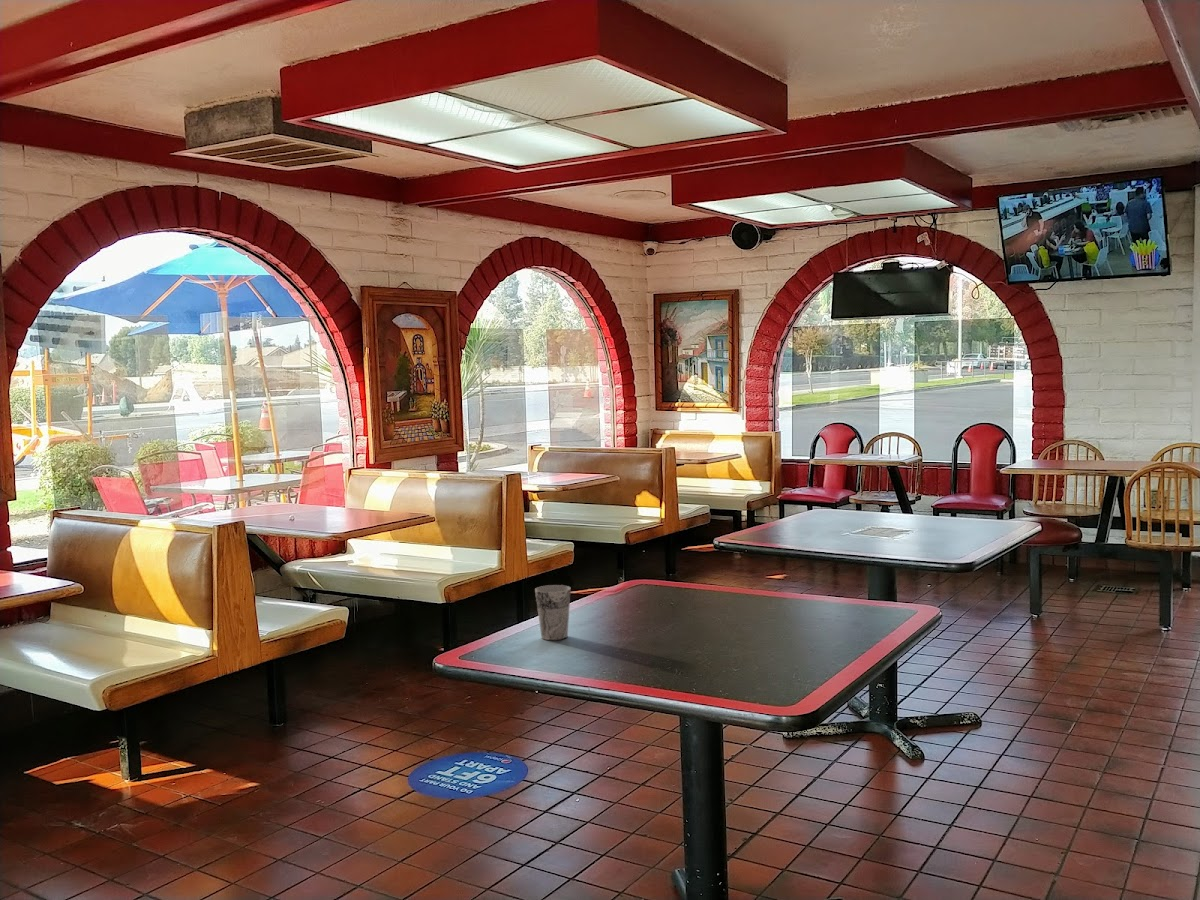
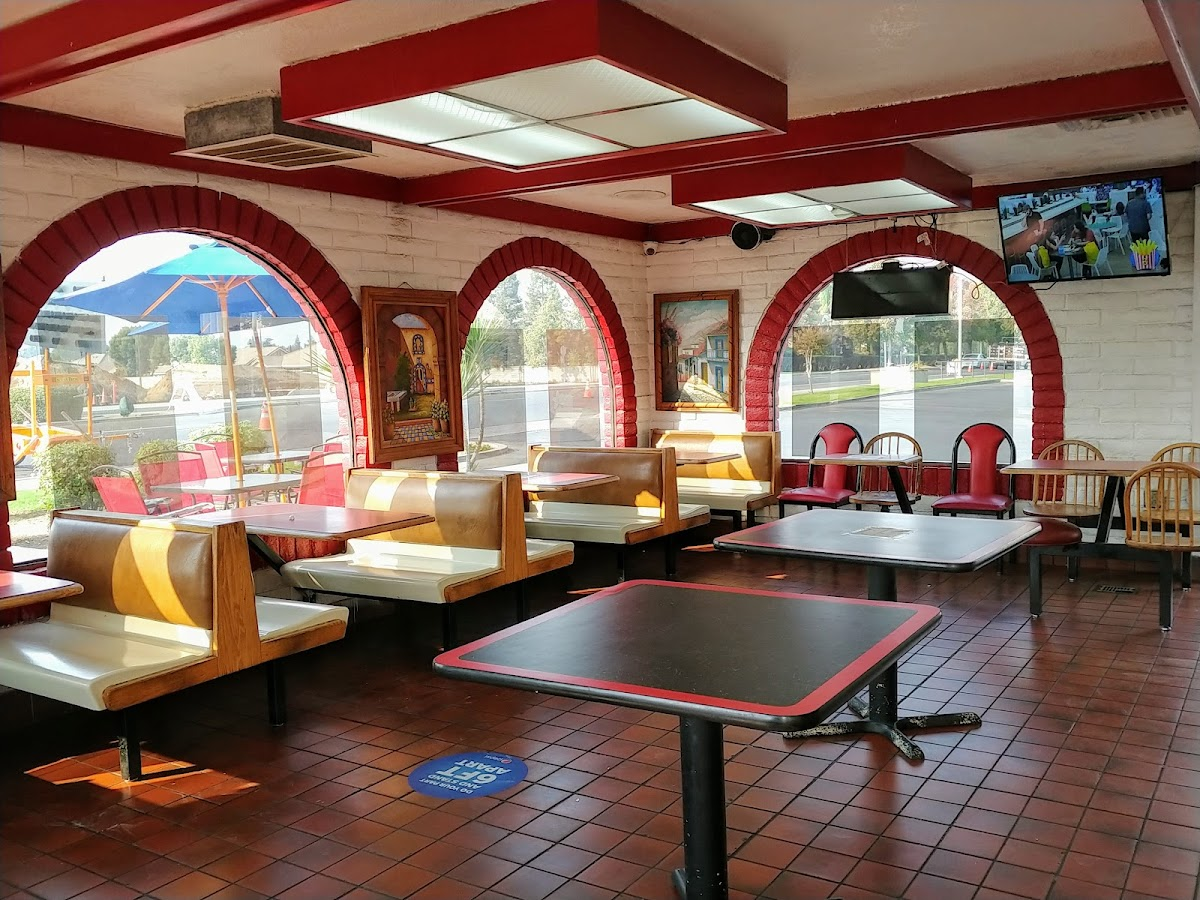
- cup (553, 612)
